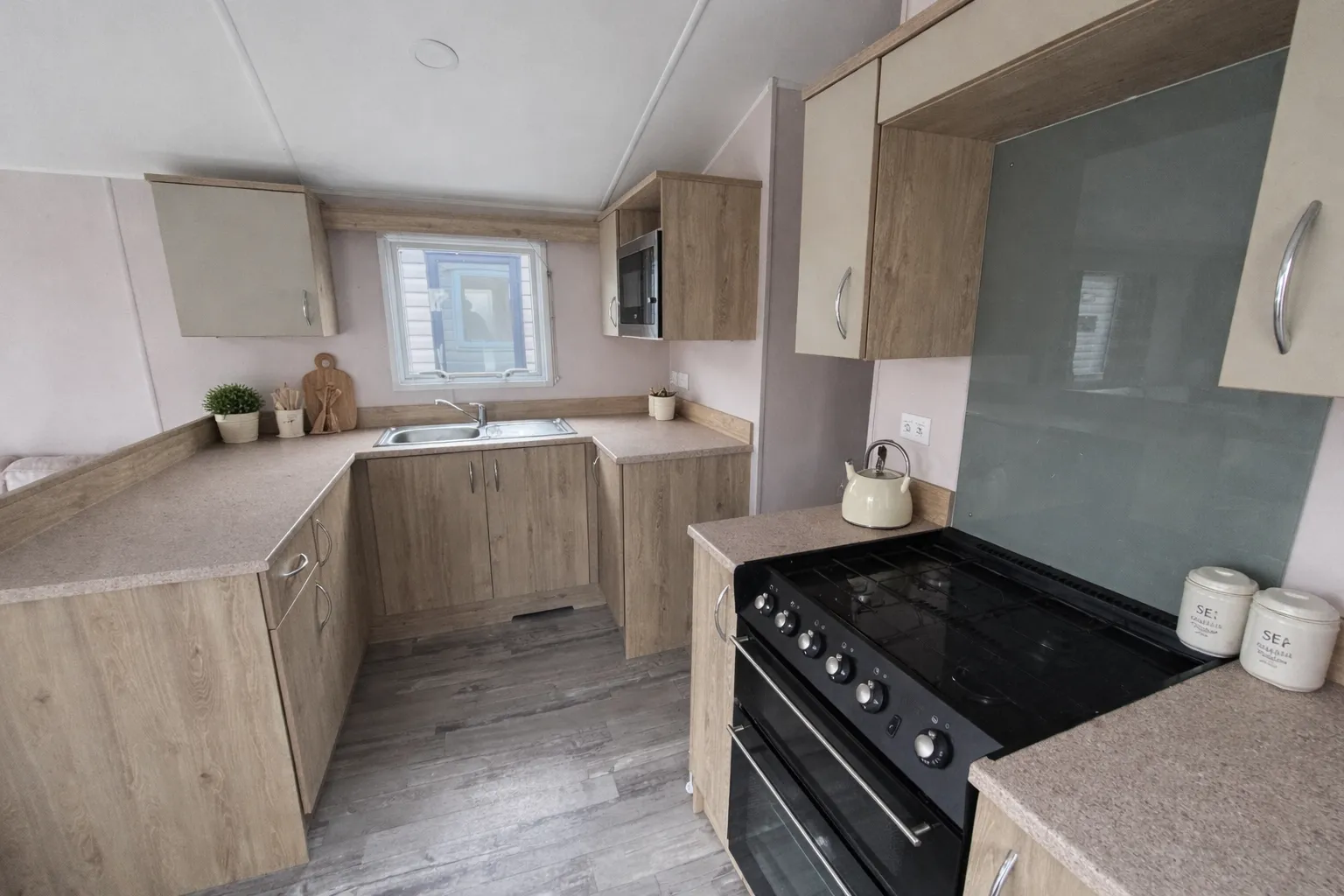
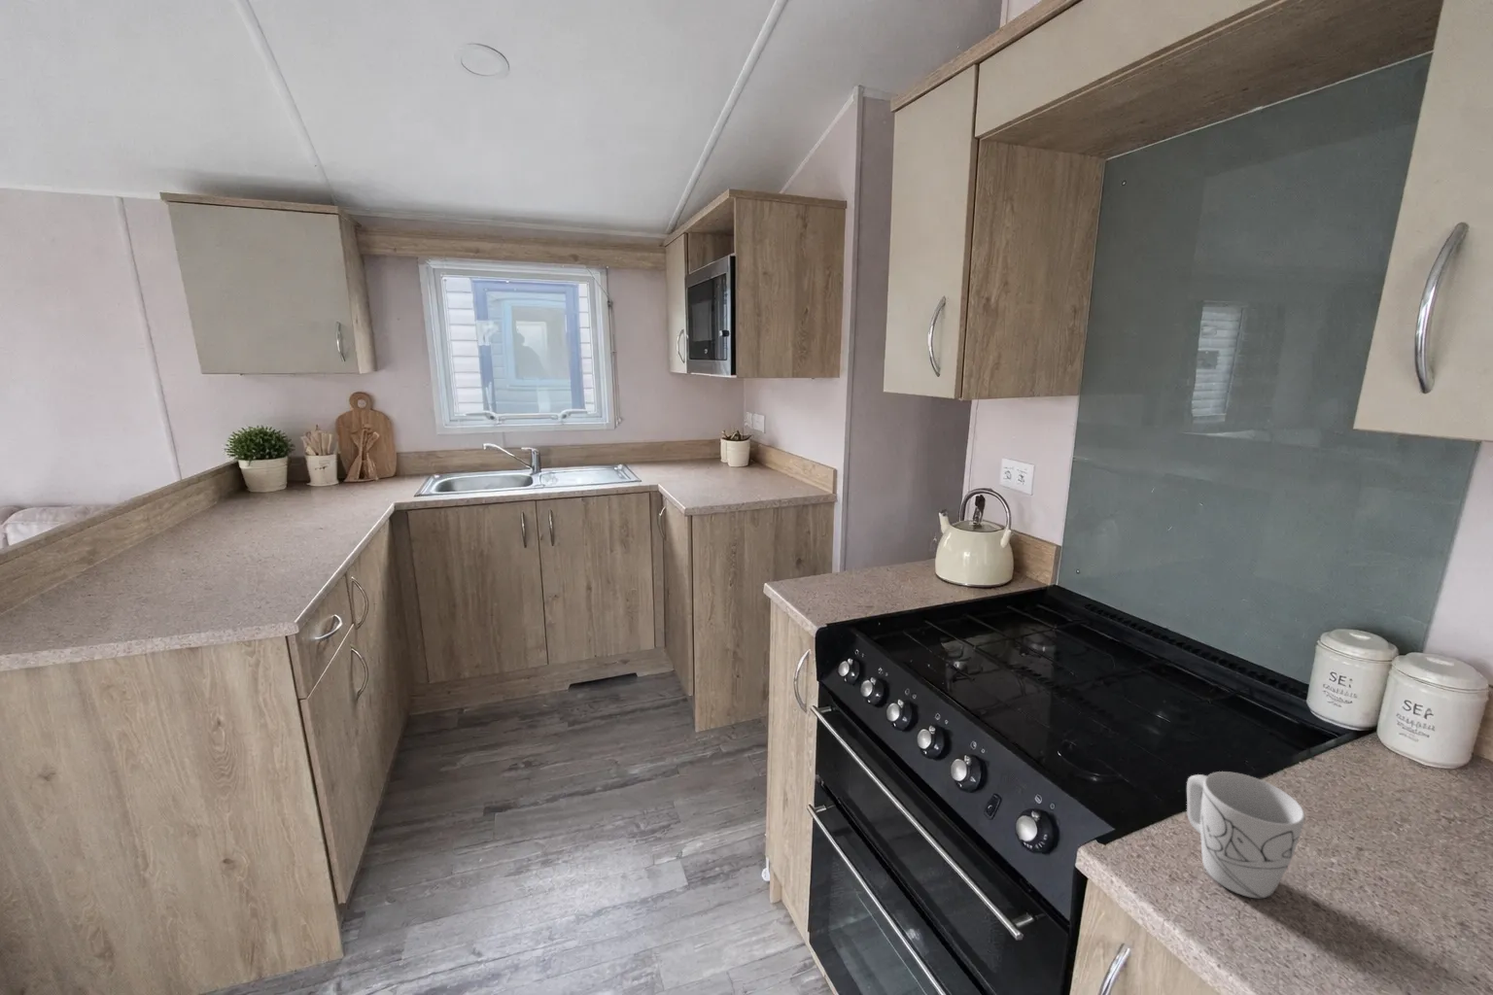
+ mug (1232, 826)
